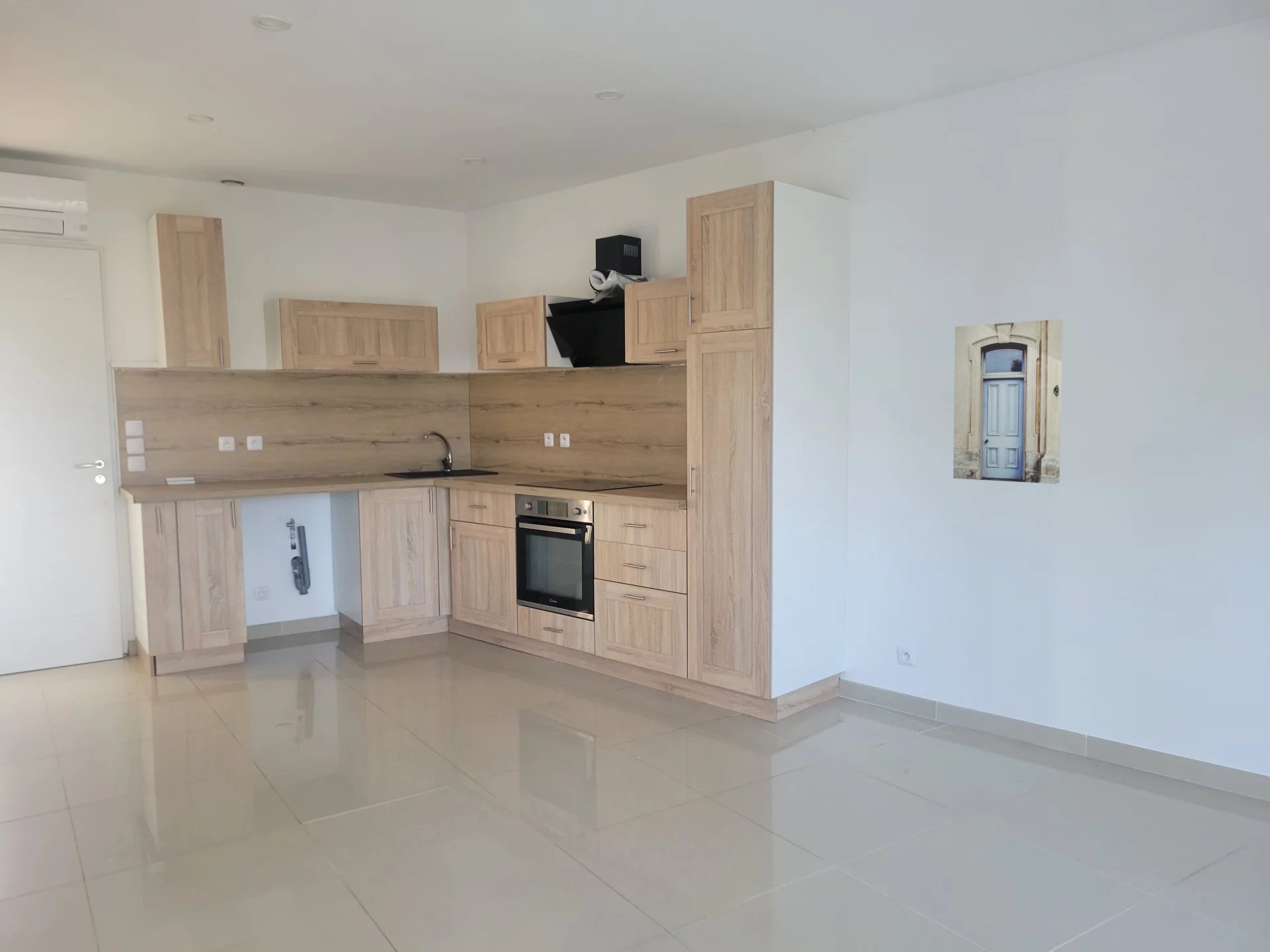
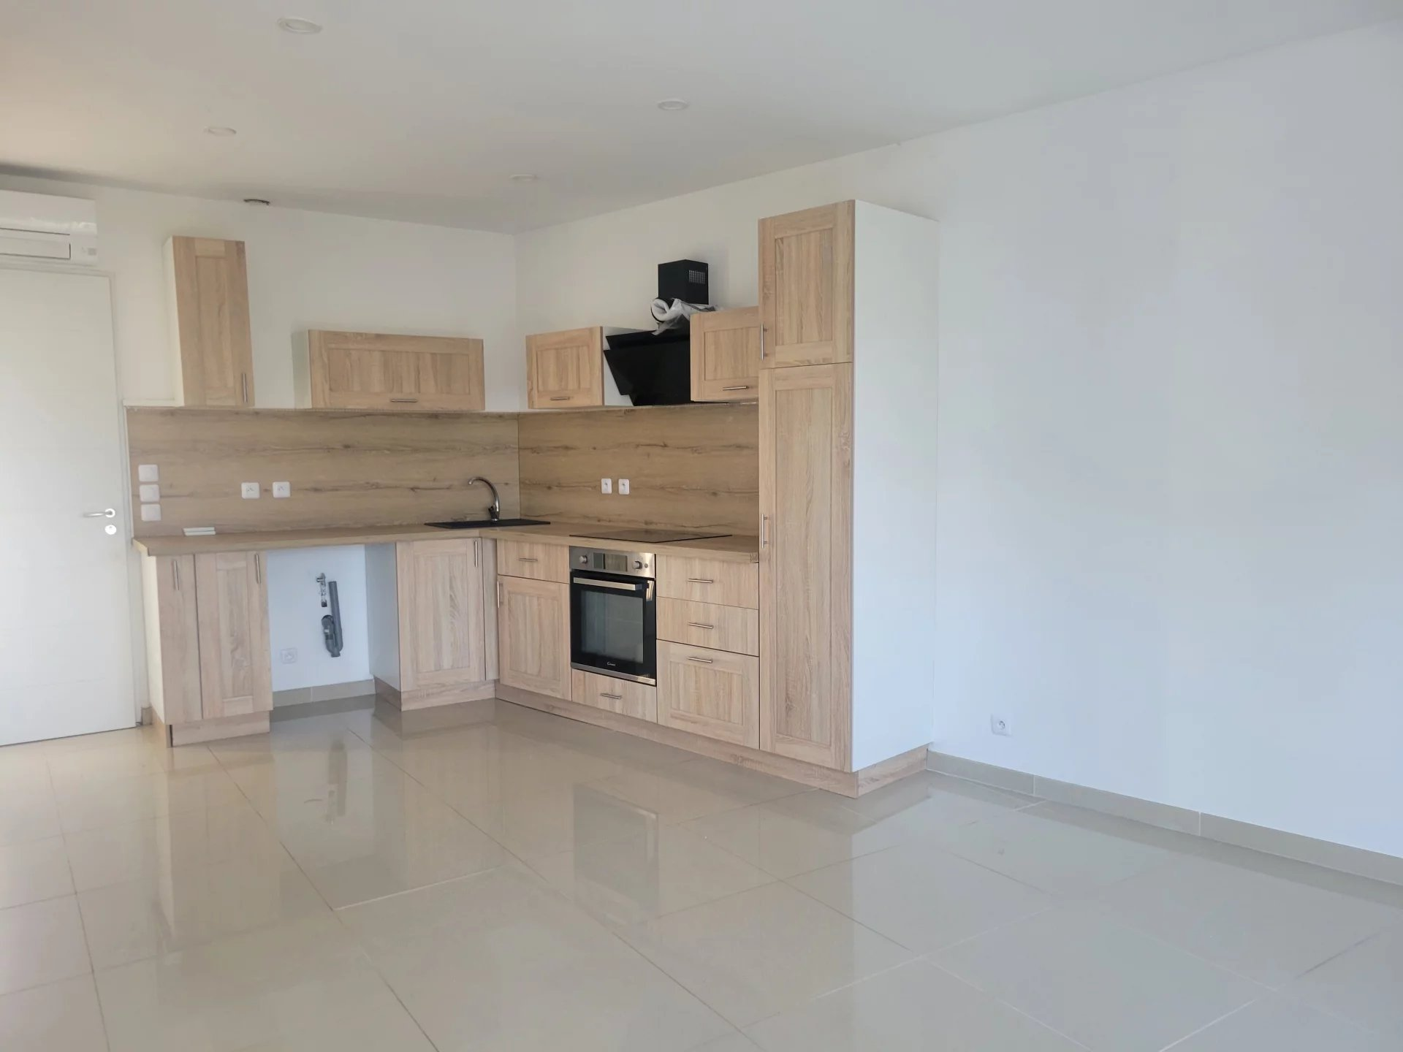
- wall art (1005, 402)
